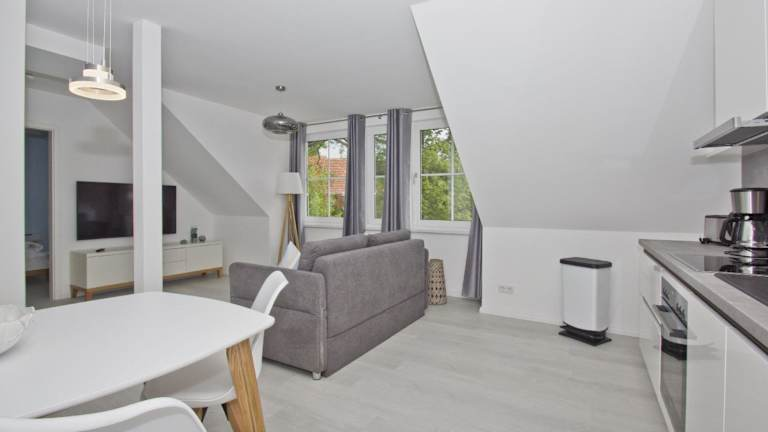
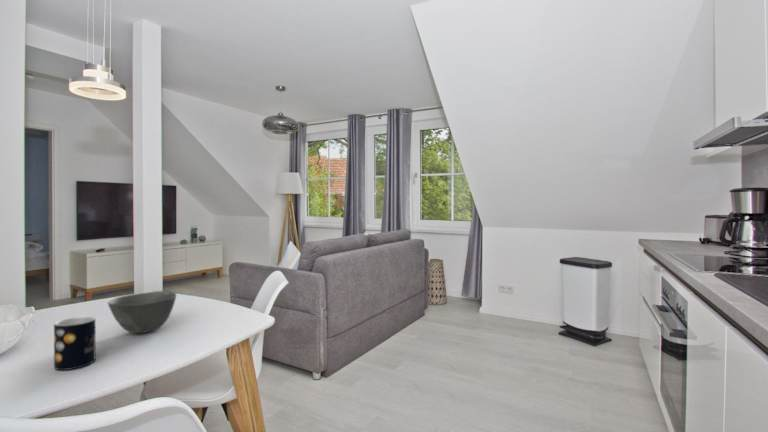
+ mug (77, 340)
+ bowl (143, 314)
